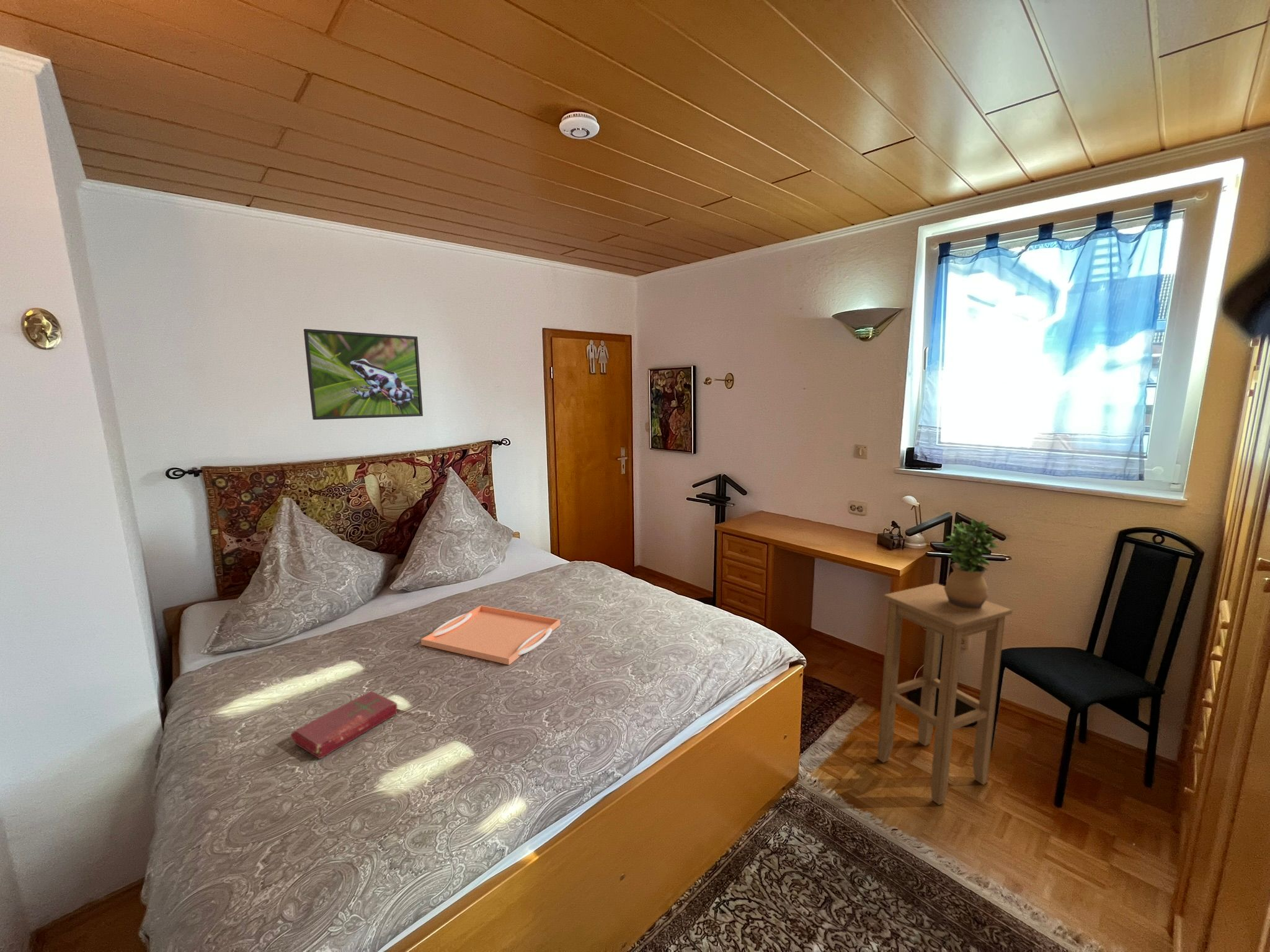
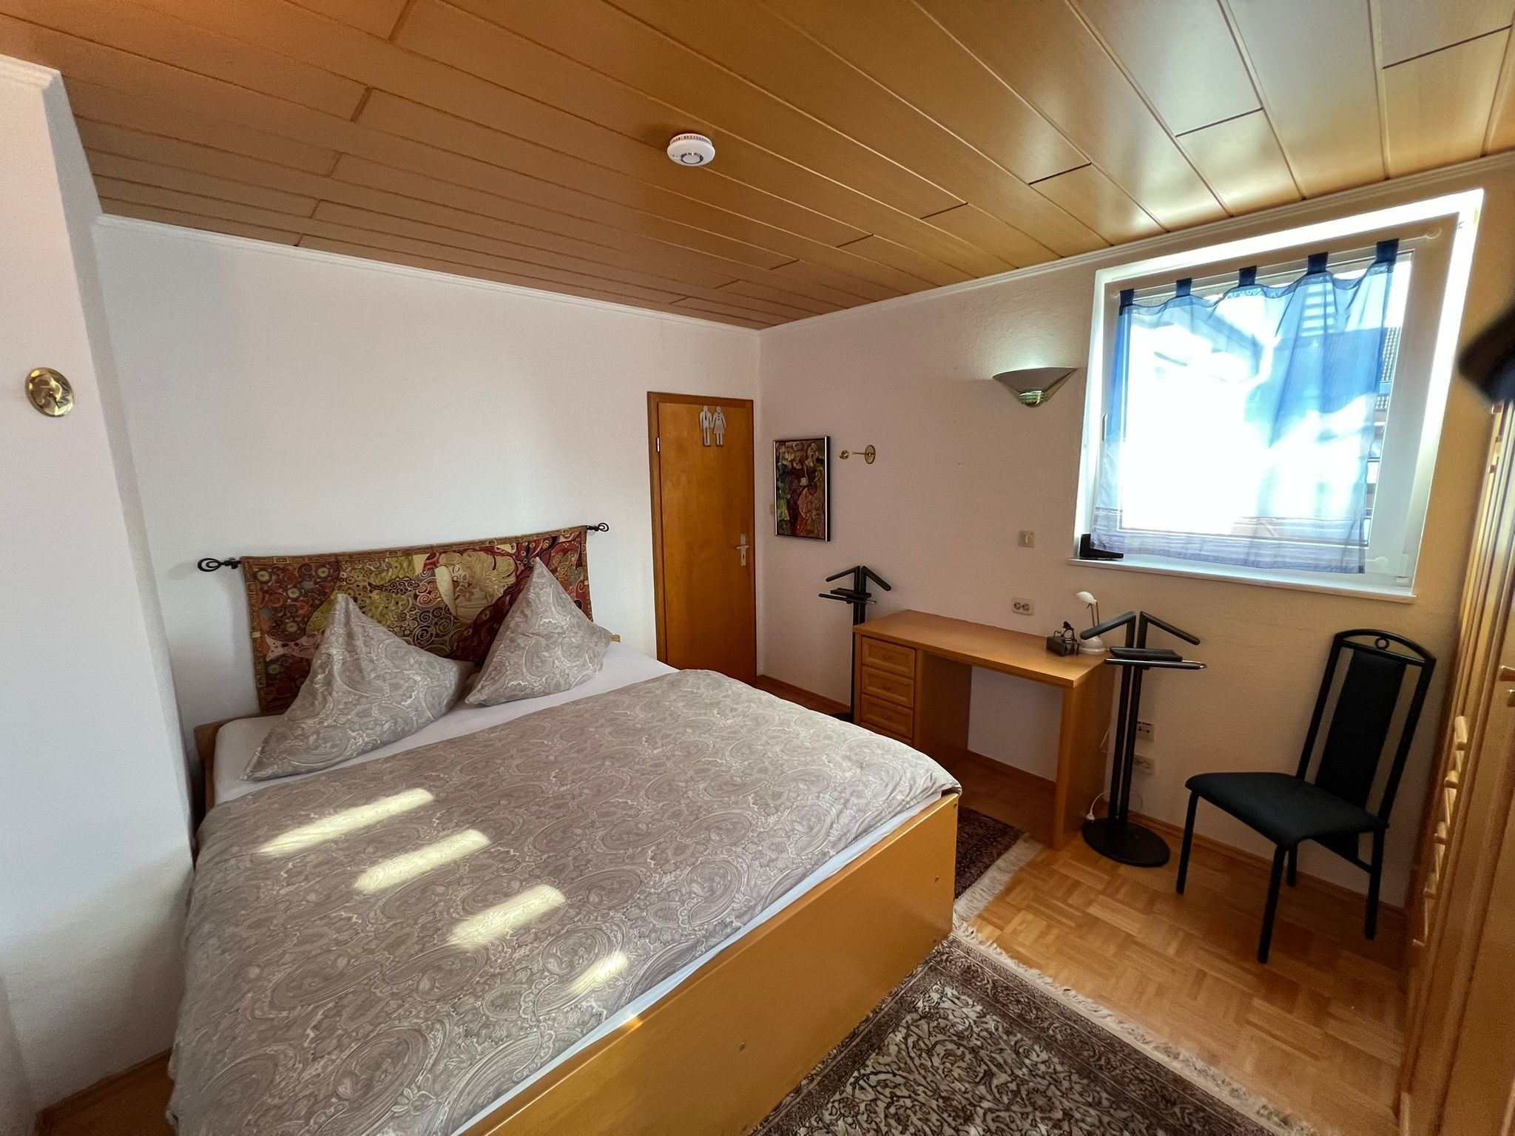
- serving tray (493, 632)
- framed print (368, 376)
- book (346, 723)
- stool (938, 688)
- potted plant (969, 561)
